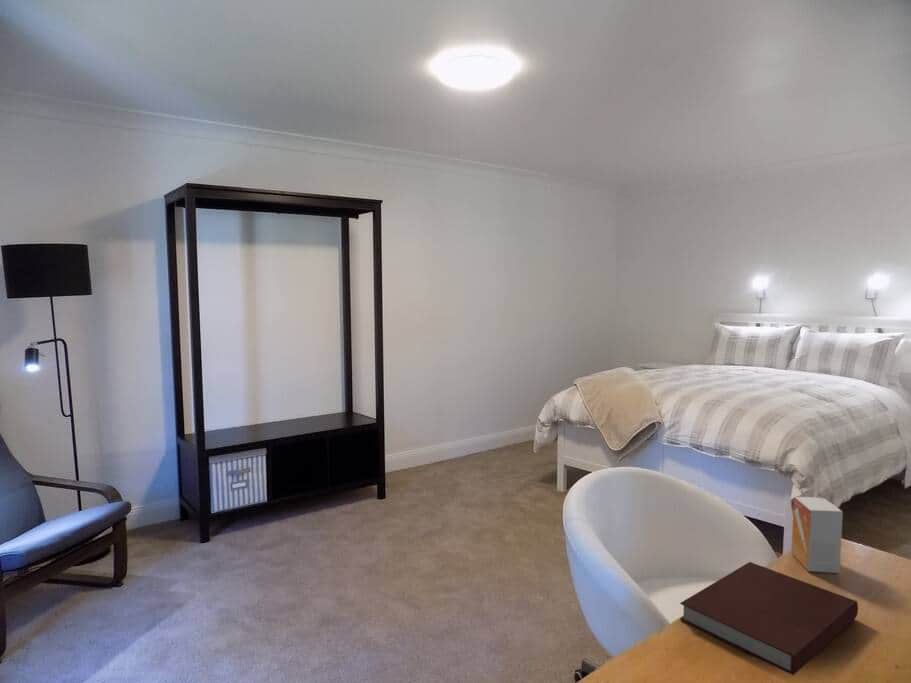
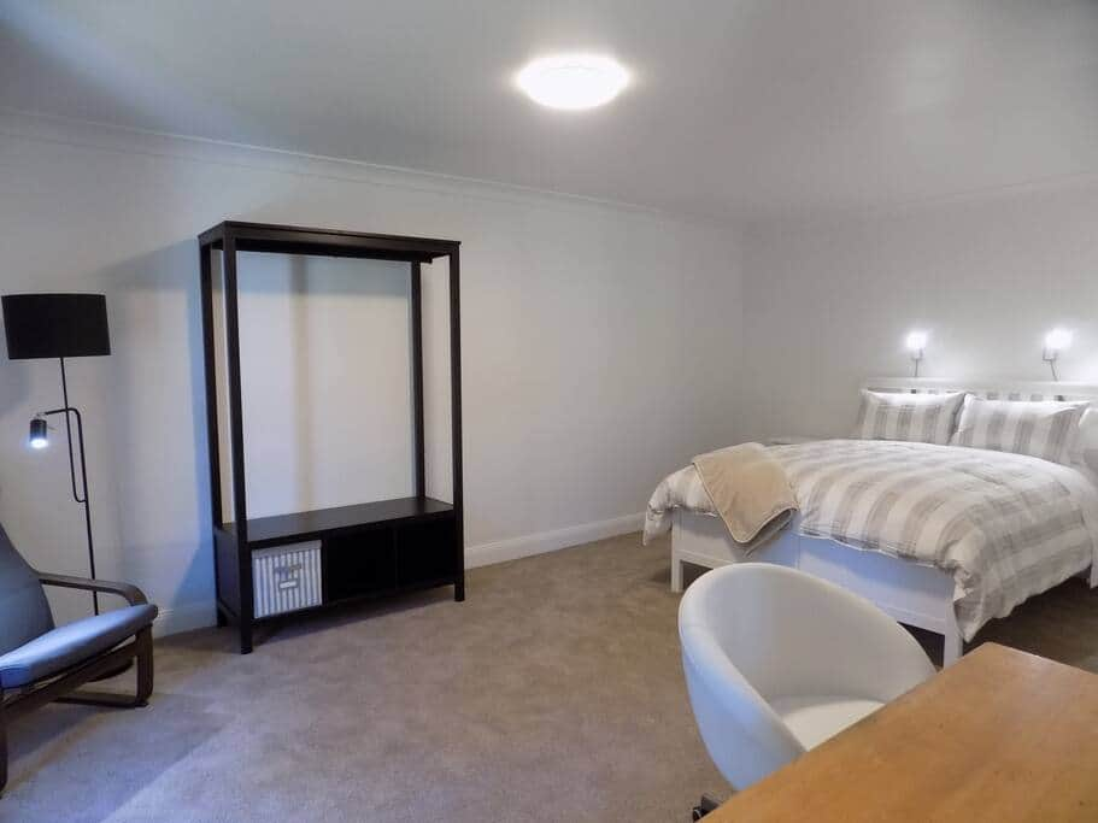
- small box (816, 533)
- notebook (768, 610)
